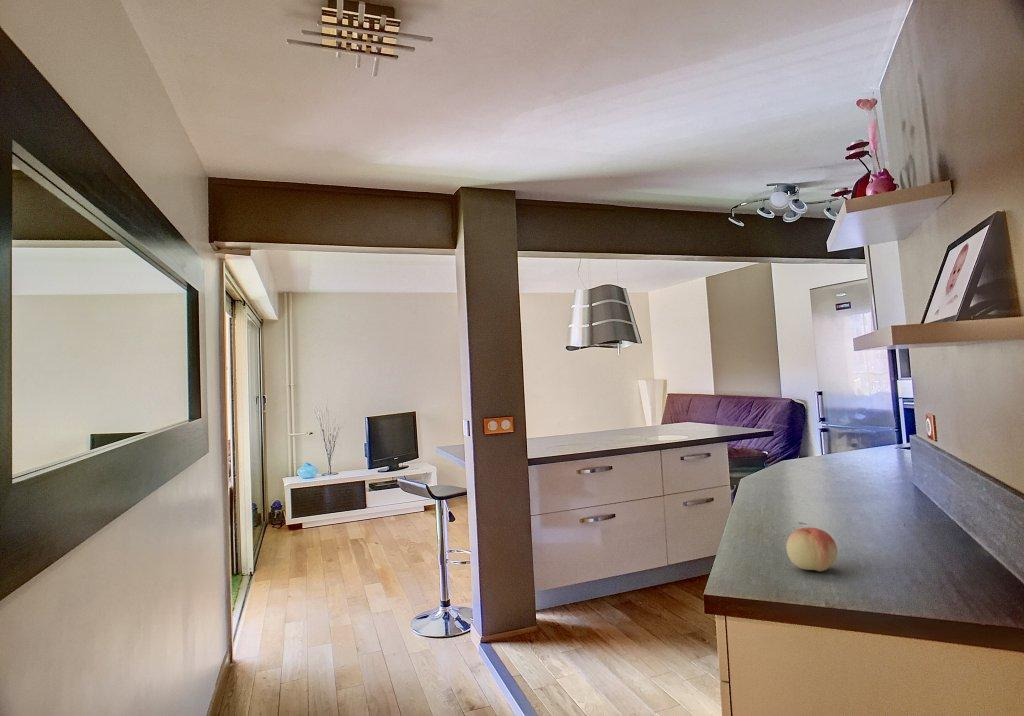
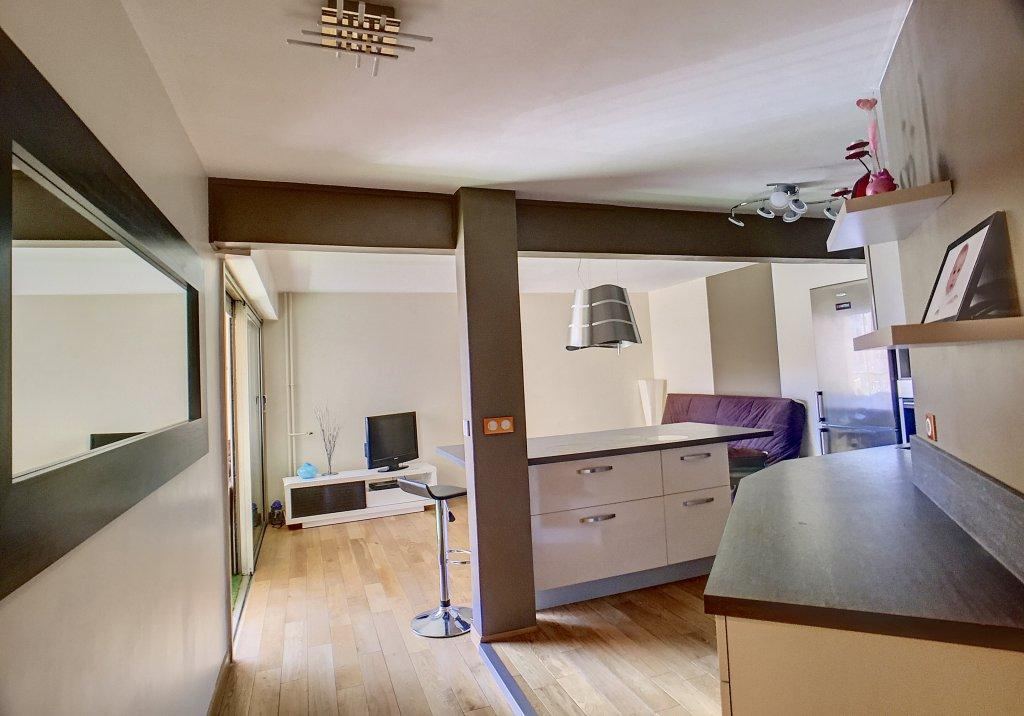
- fruit (811, 549)
